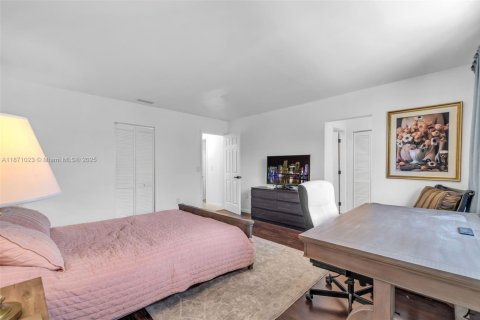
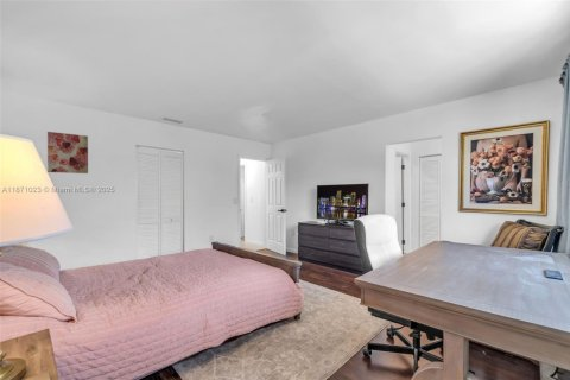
+ wall art (68, 153)
